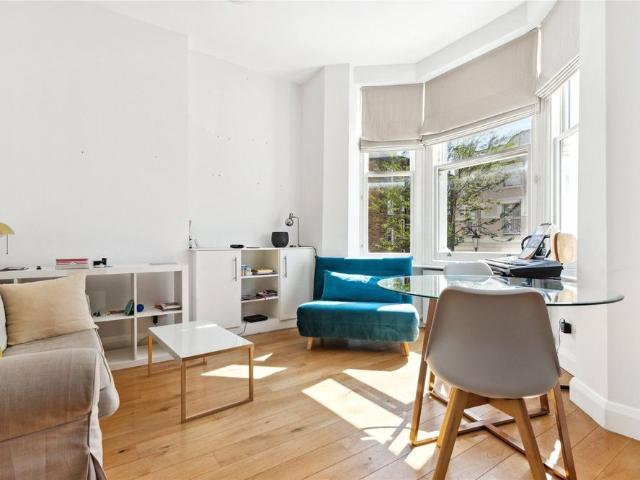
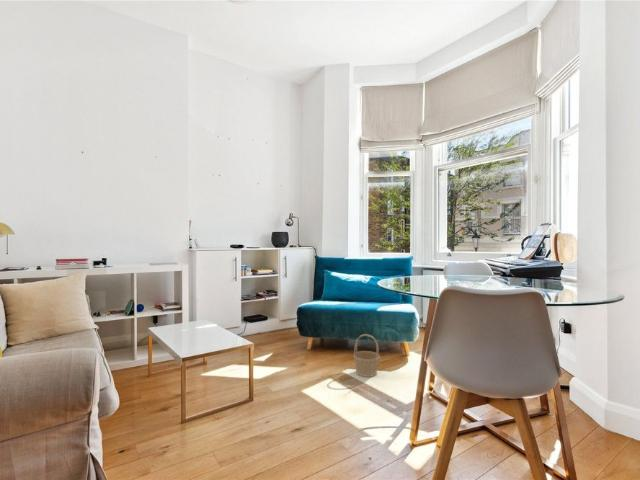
+ basket (366, 353)
